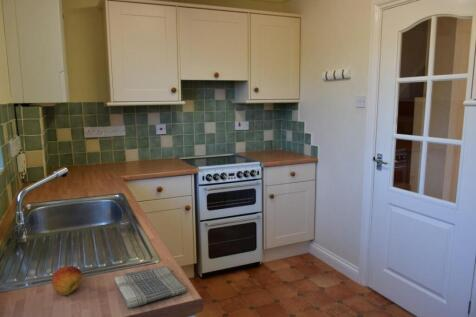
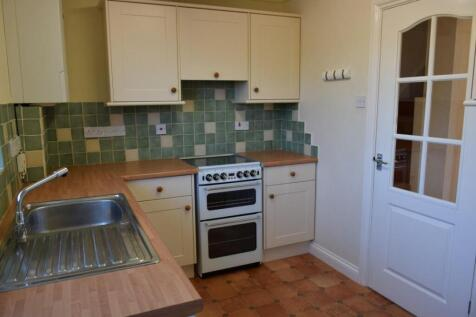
- fruit (66, 280)
- dish towel (149, 283)
